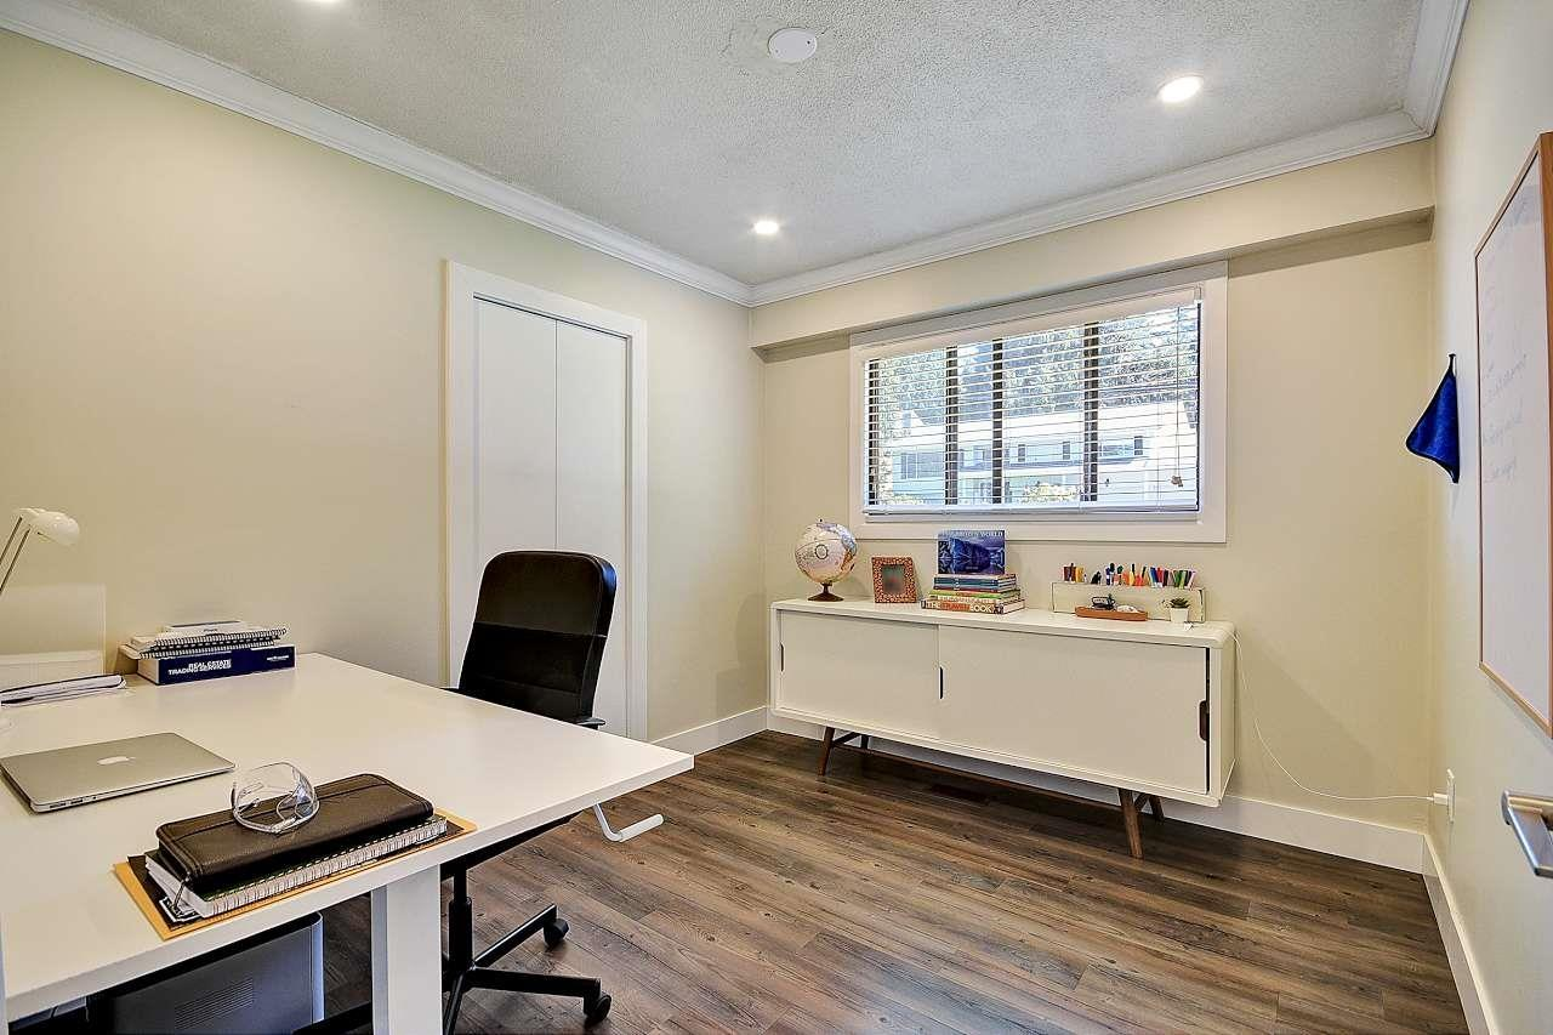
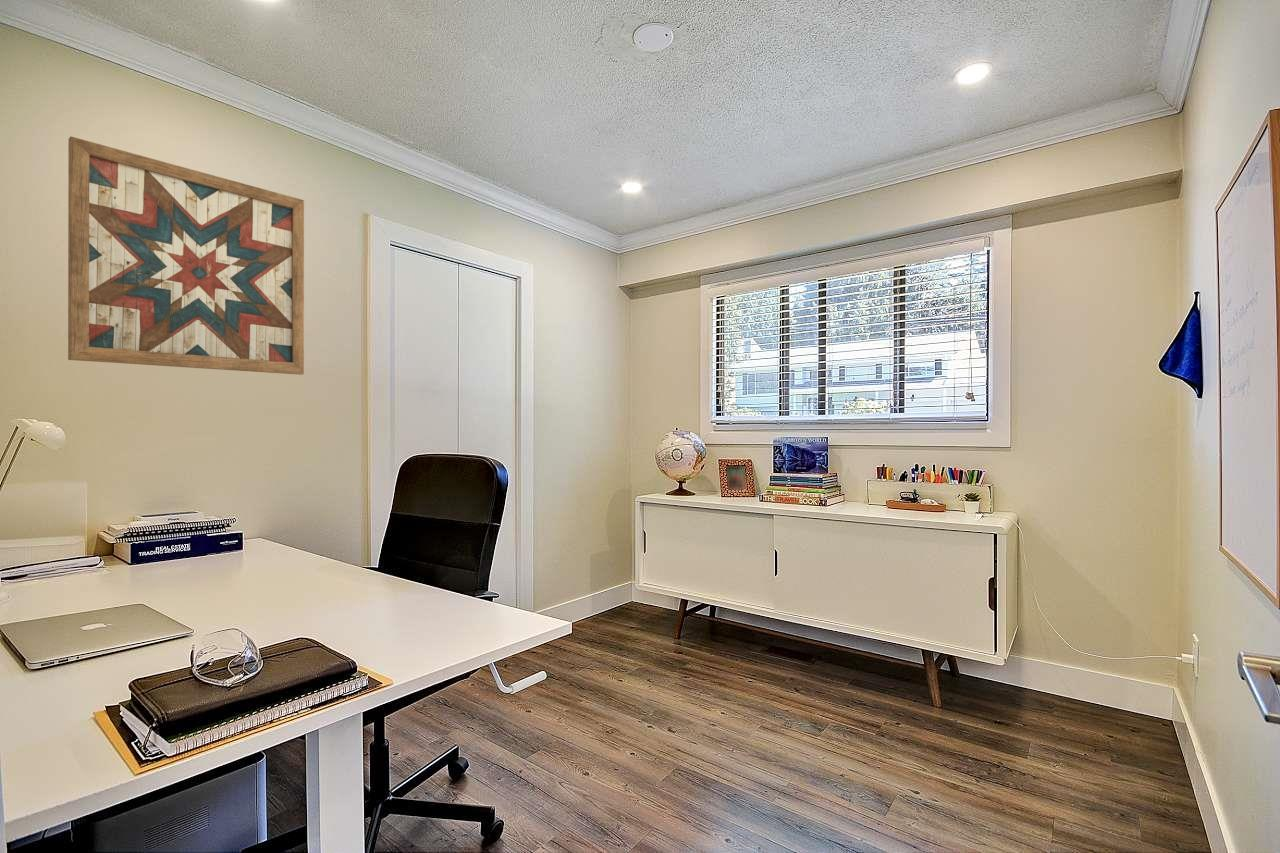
+ wall art (200, 270)
